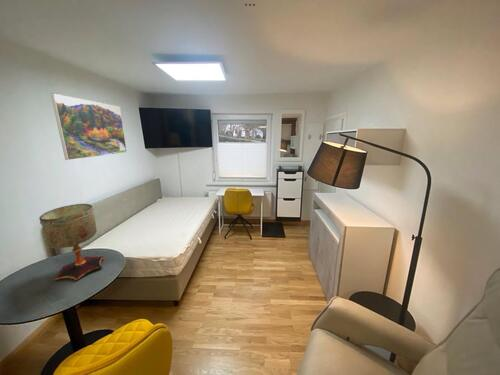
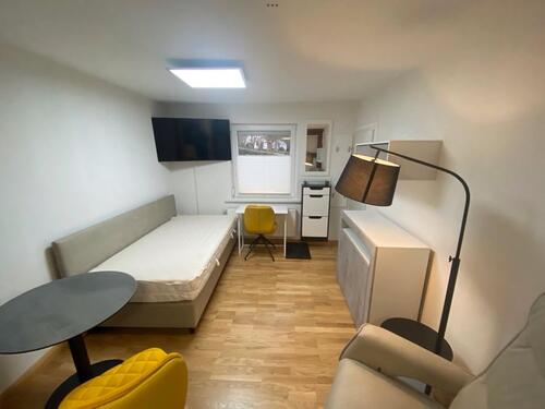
- table lamp (74, 240)
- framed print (96, 129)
